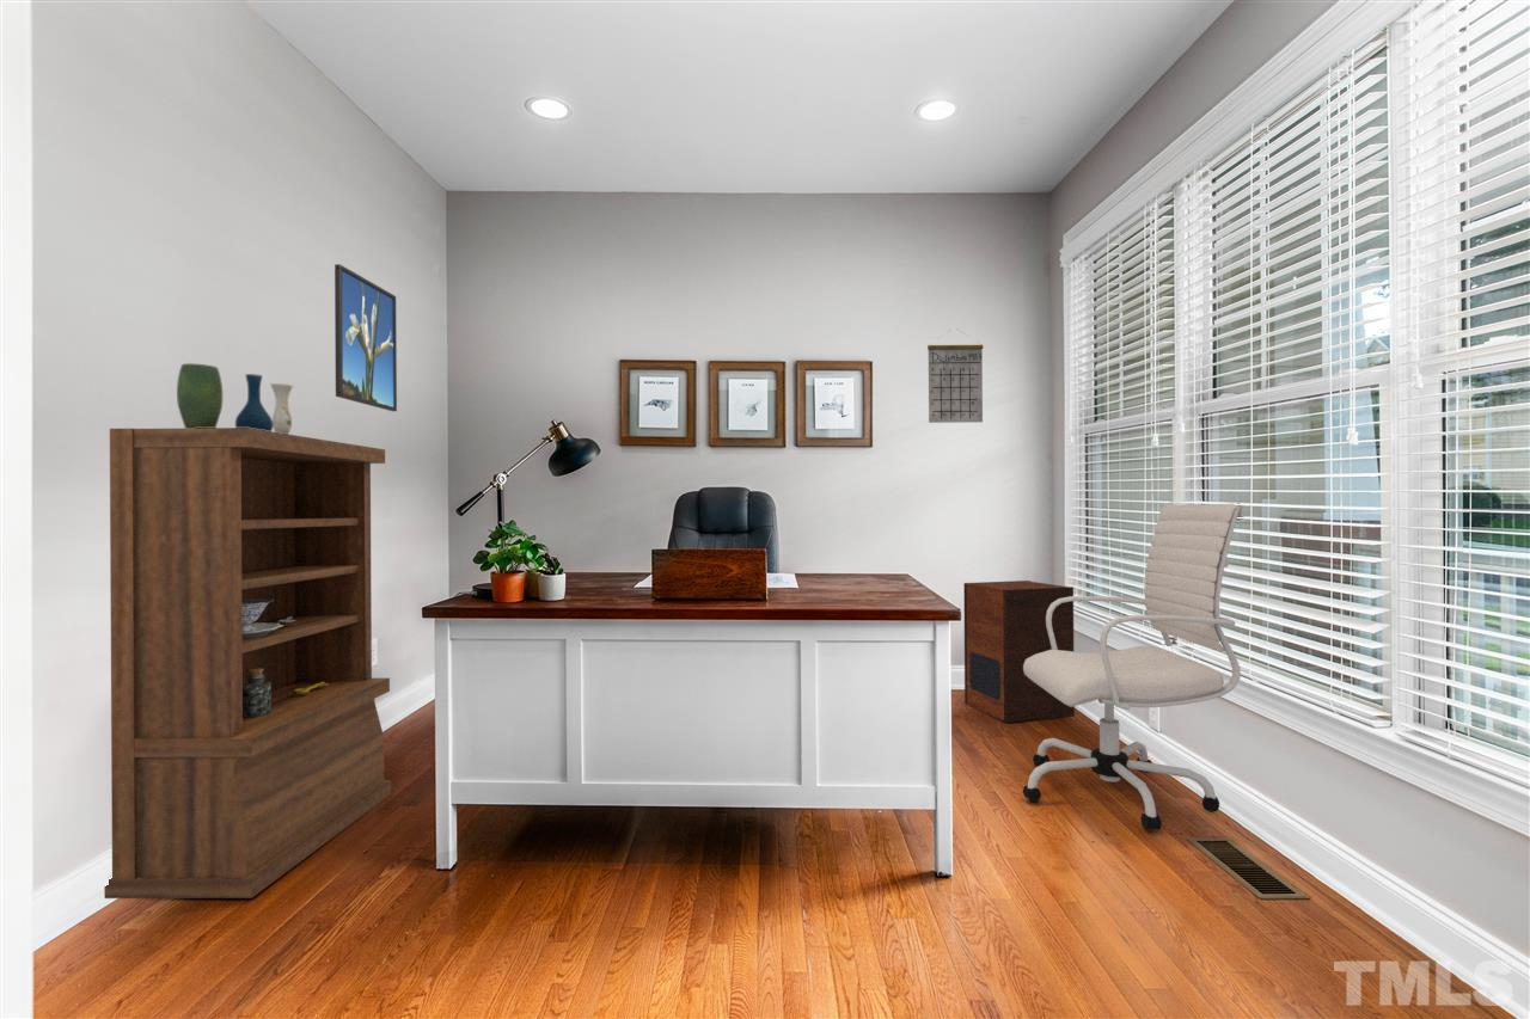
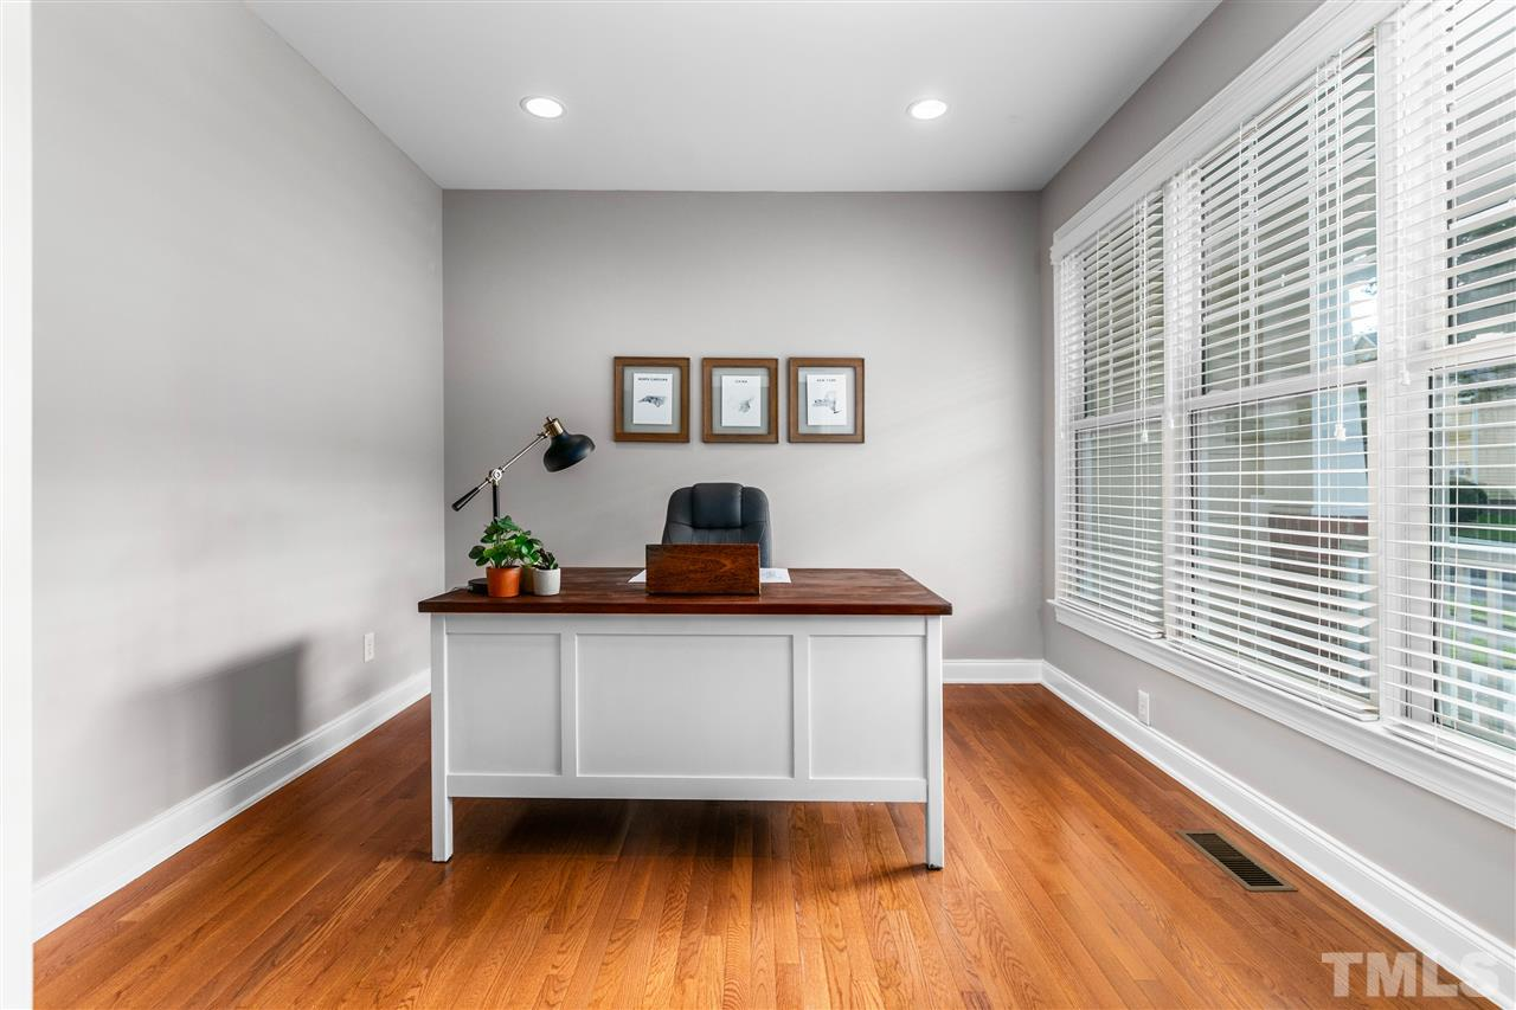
- vase (249, 399)
- office chair (1113, 651)
- speaker (1018, 646)
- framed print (367, 343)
- bookshelf (269, 639)
- calendar (955, 374)
